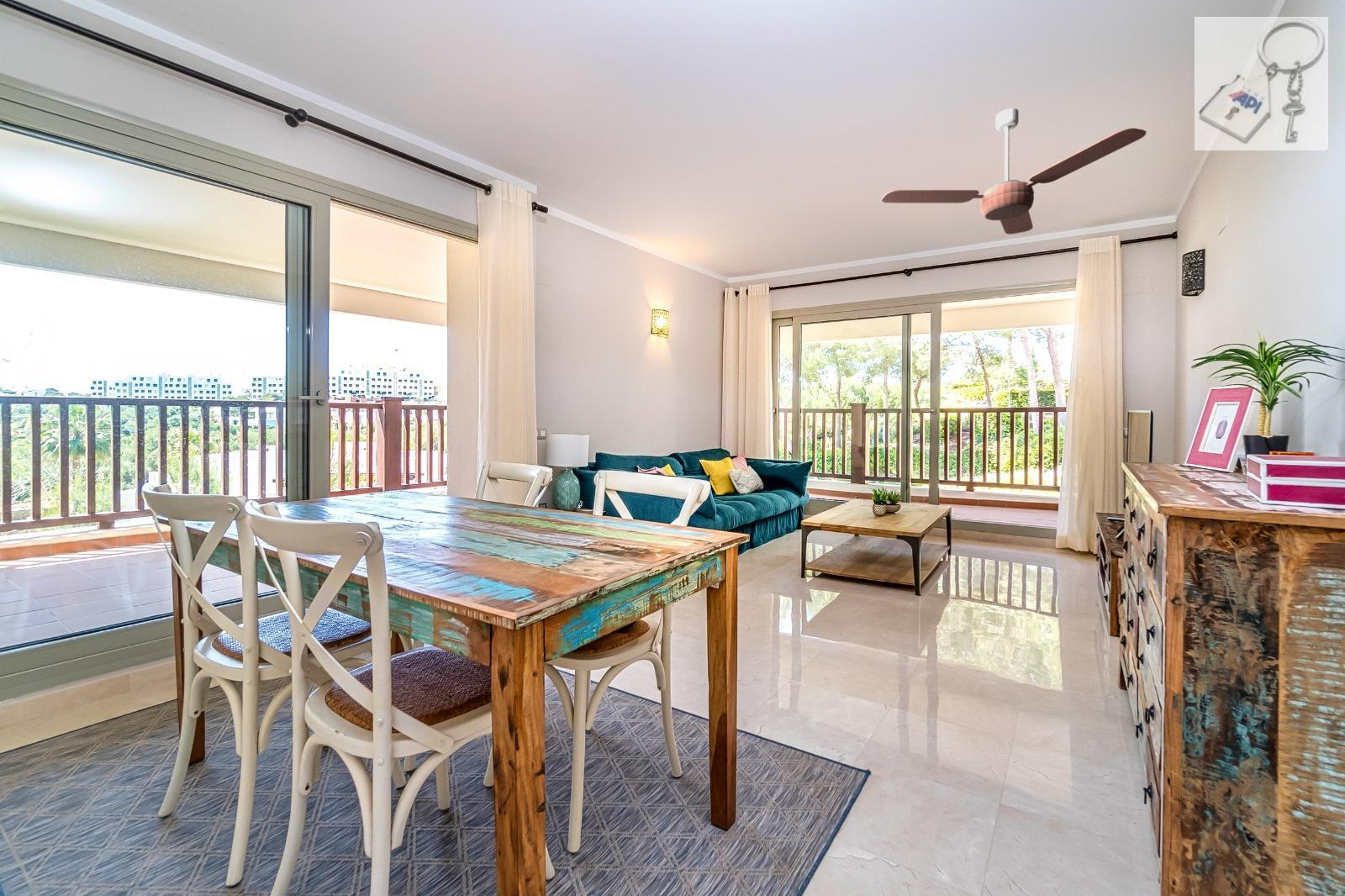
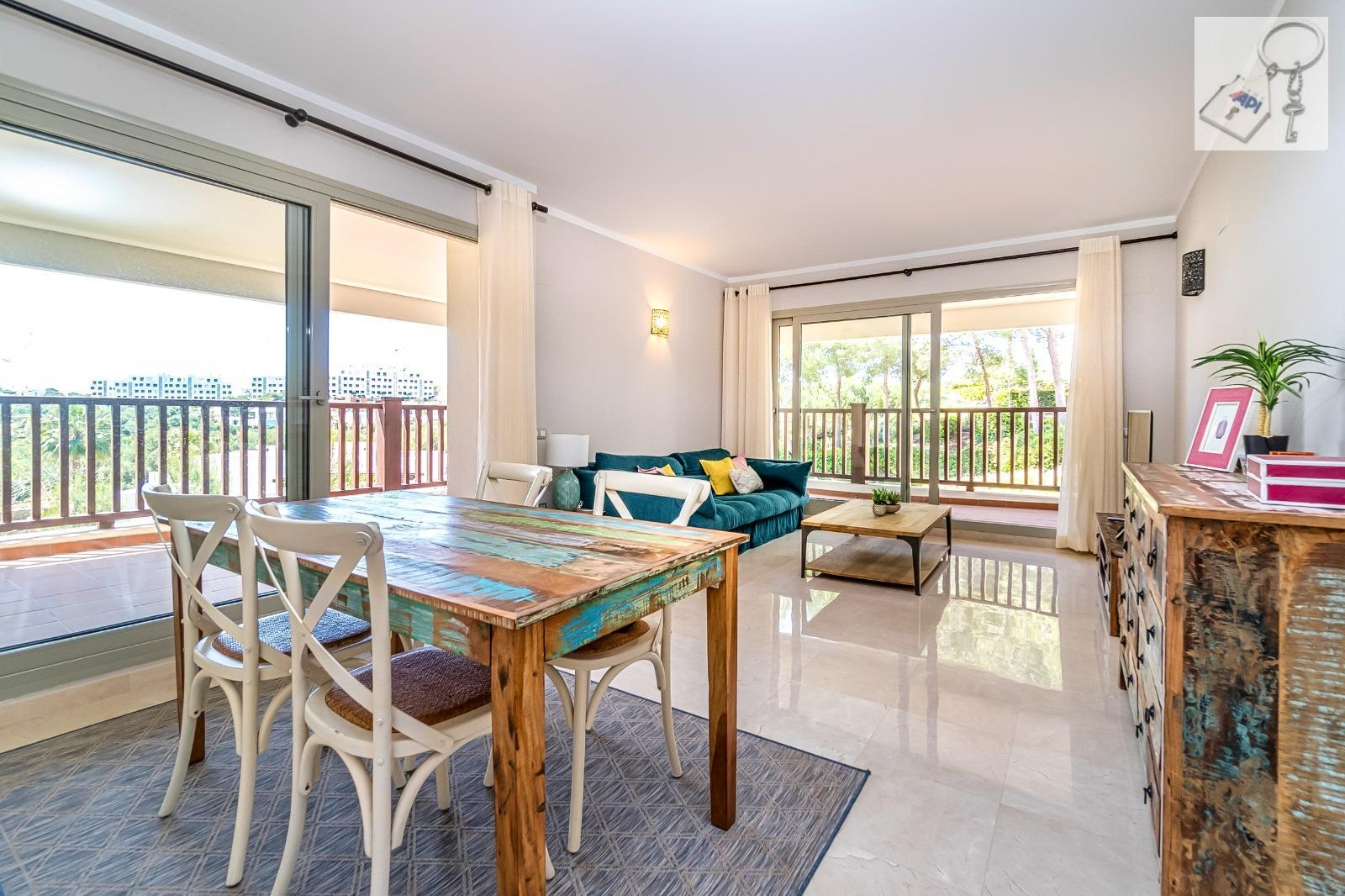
- ceiling fan (1005, 172)
